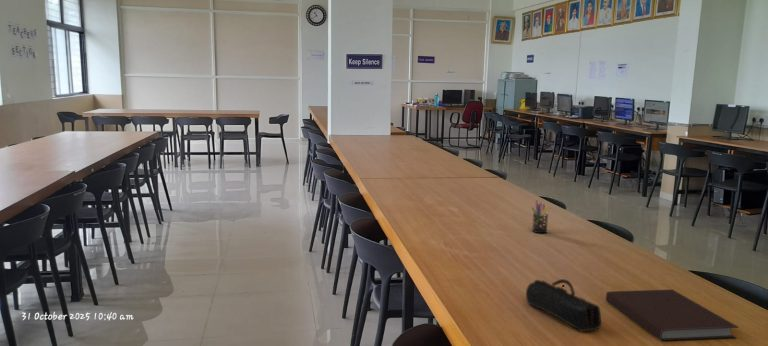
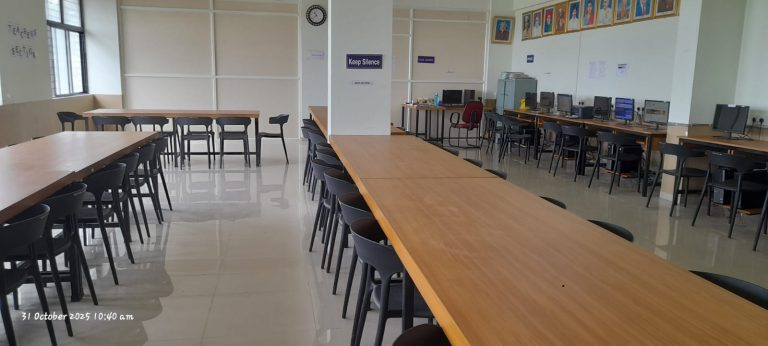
- notebook (667, 313)
- pen holder (538, 216)
- pencil case (562, 297)
